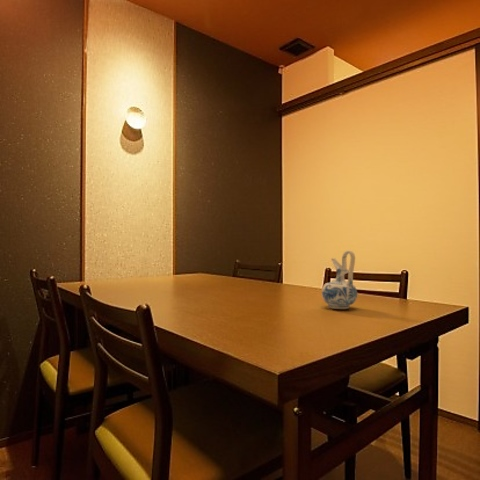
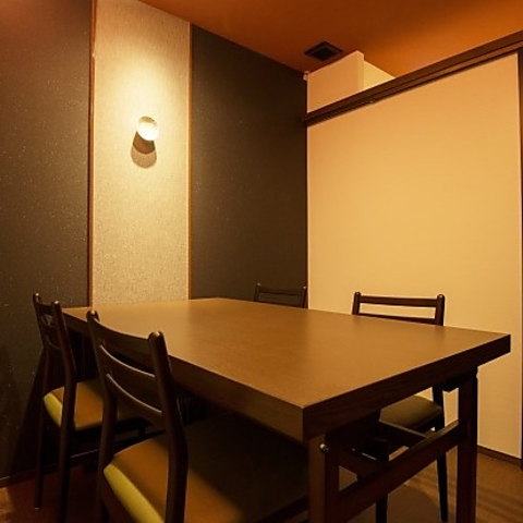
- ceramic pitcher (339, 279)
